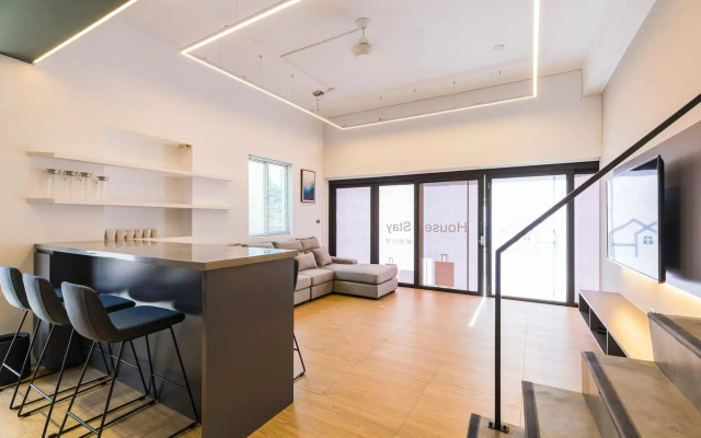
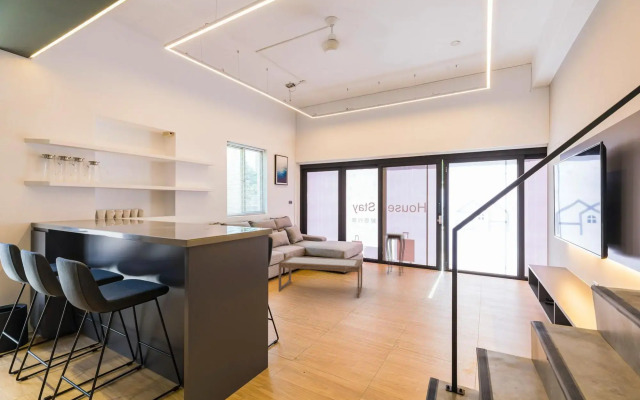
+ side table (399, 253)
+ coffee table (321, 269)
